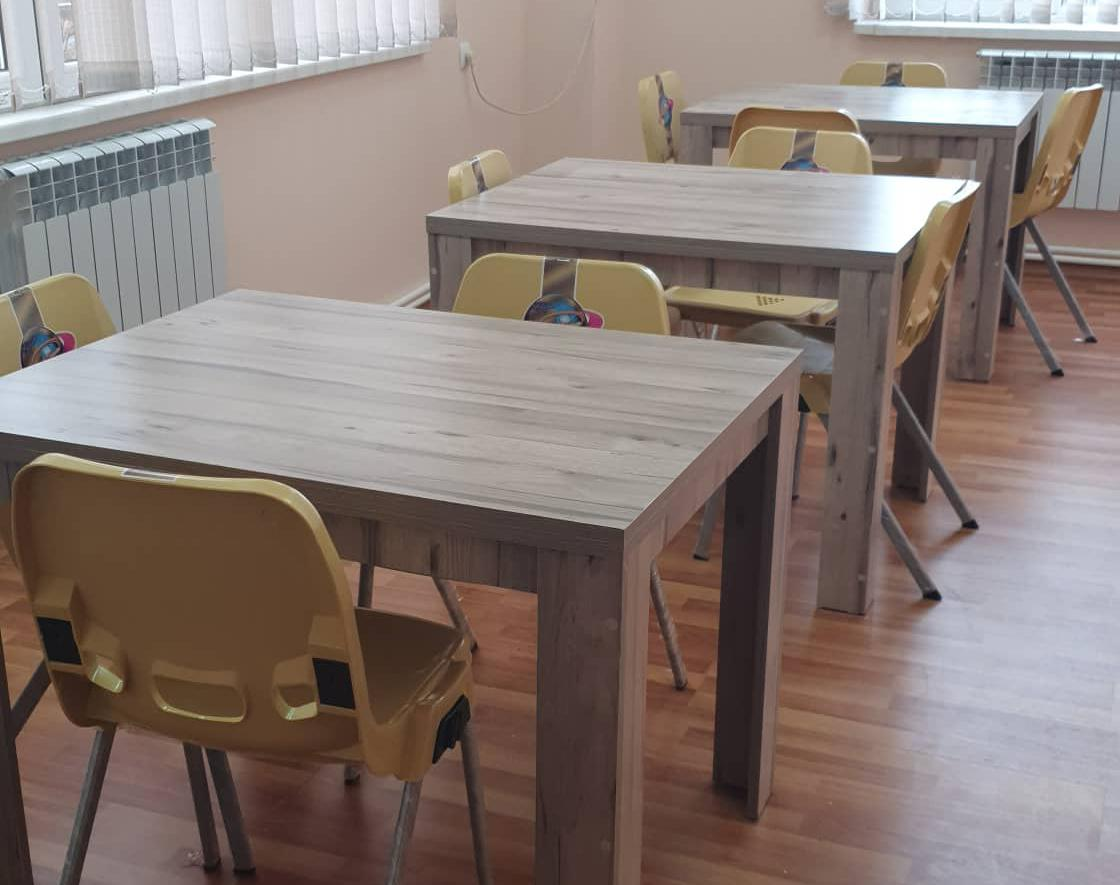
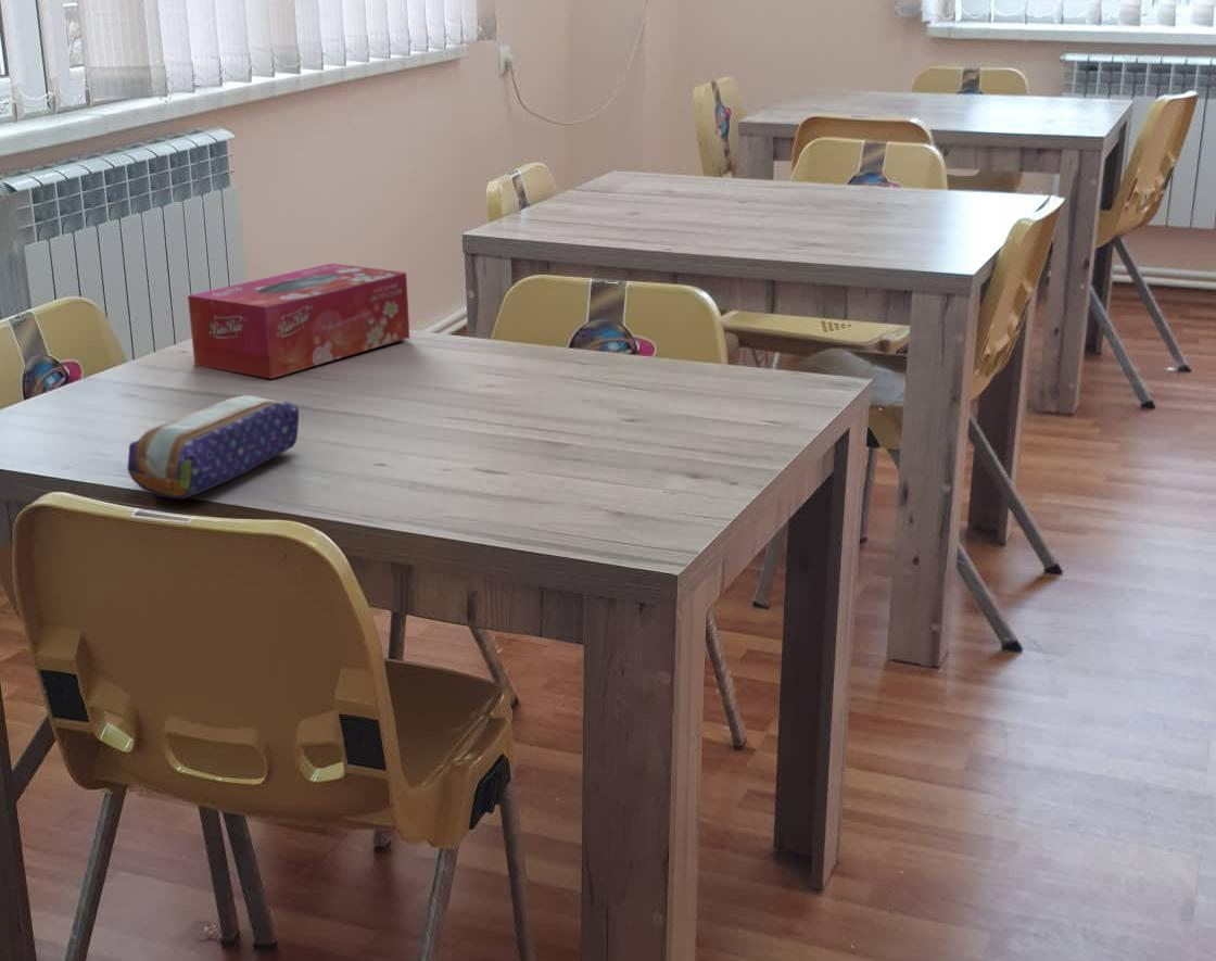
+ pencil case (215, 442)
+ tissue box (303, 317)
